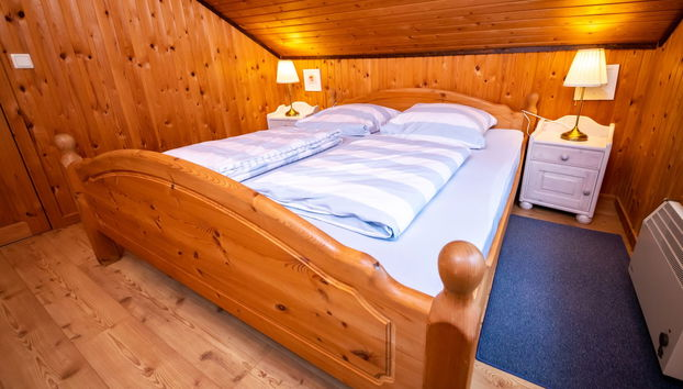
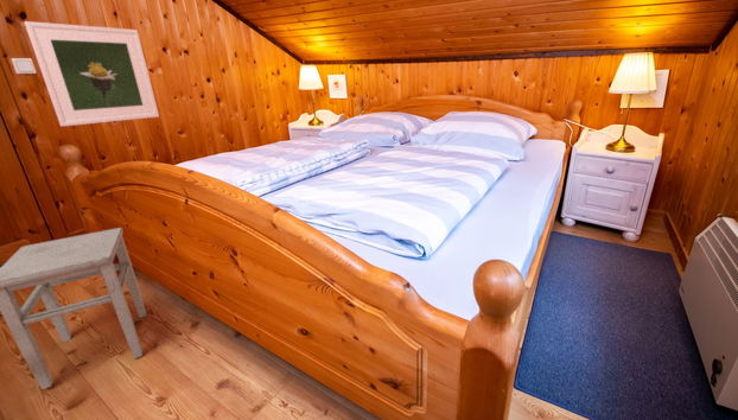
+ stool (83, 301)
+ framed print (101, 75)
